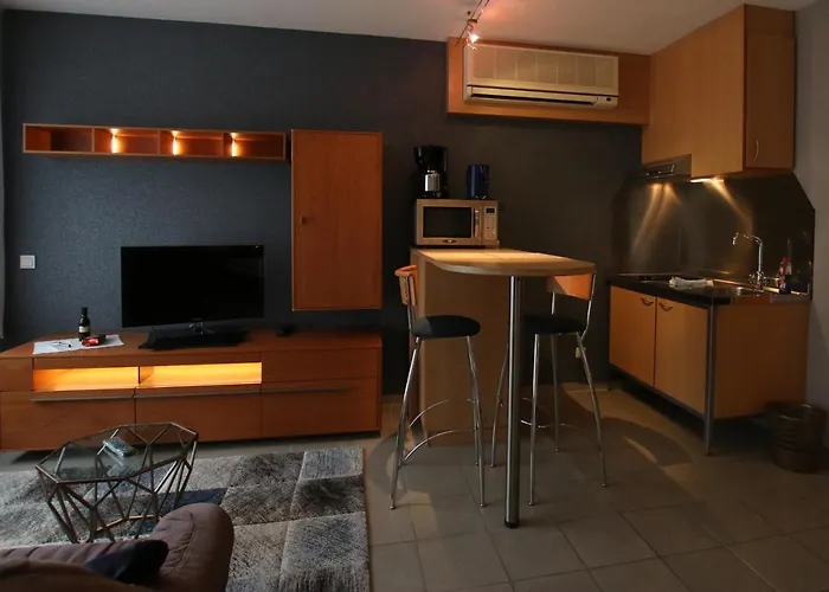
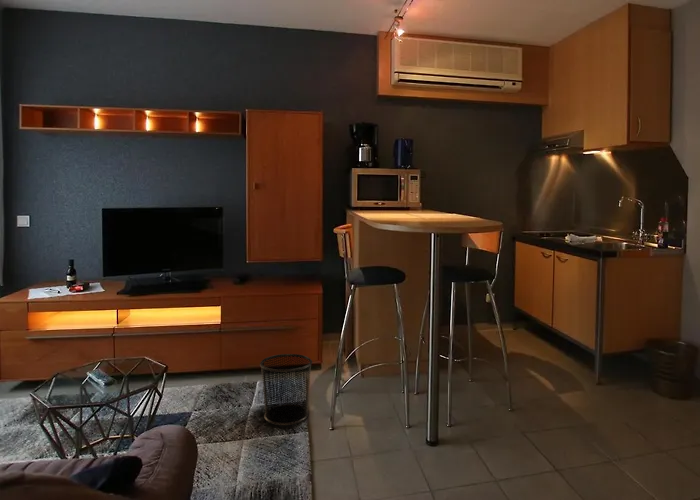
+ trash can (285, 388)
